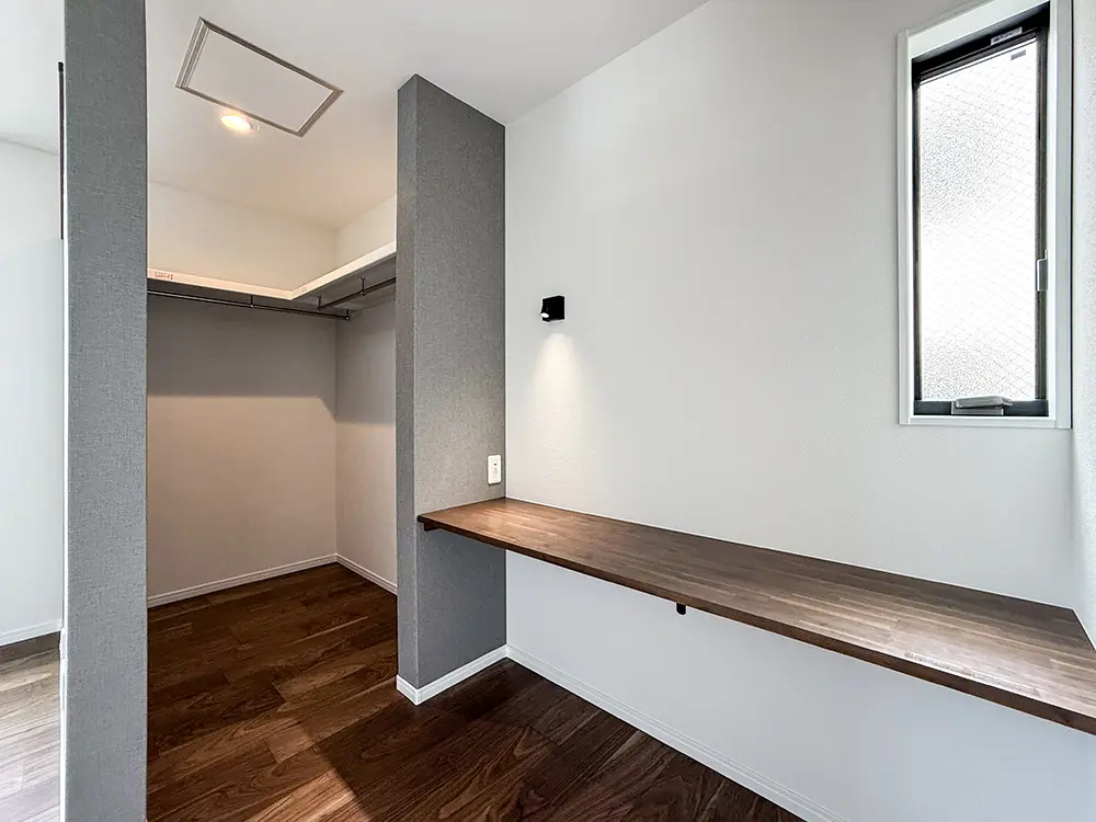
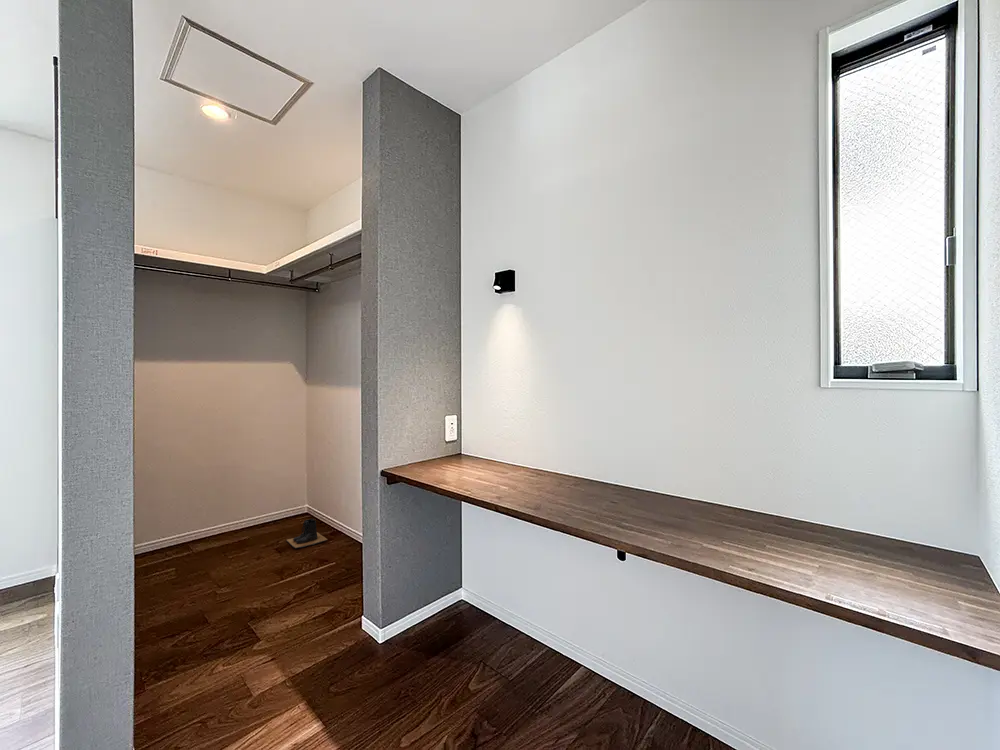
+ boots (306, 531)
